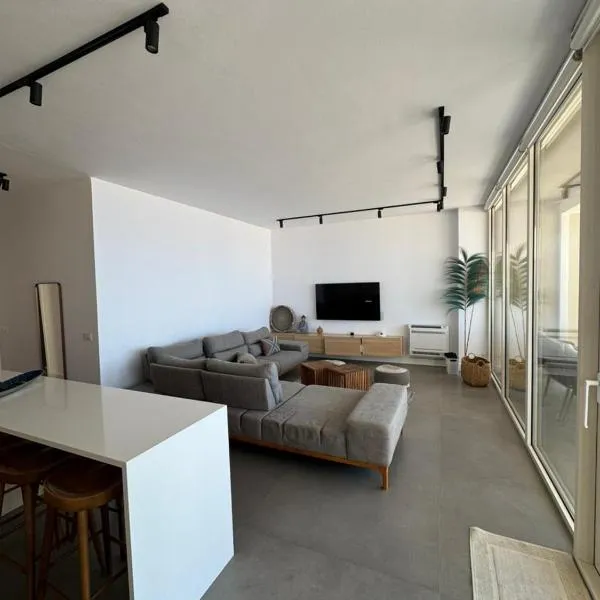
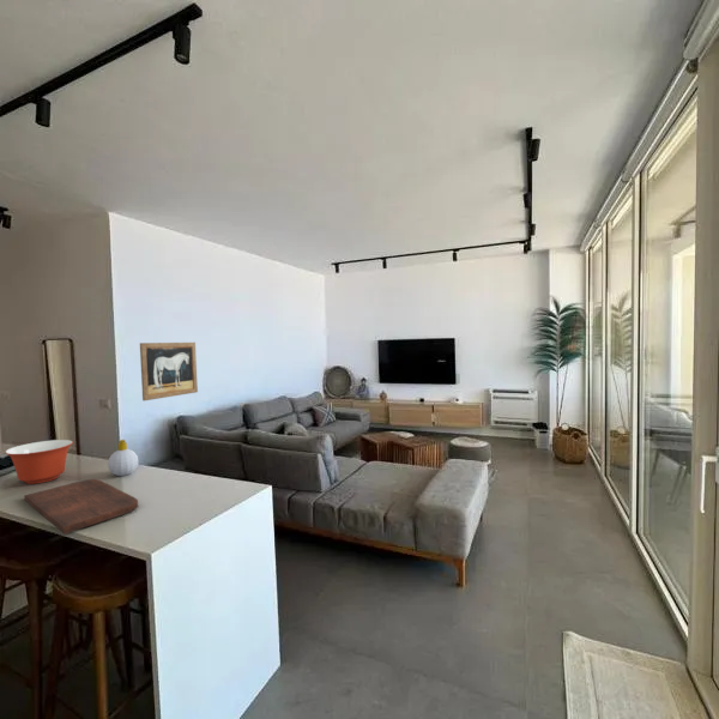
+ soap bottle (122, 457)
+ wall art (170, 369)
+ cutting board (81, 501)
+ mixing bowl (41, 463)
